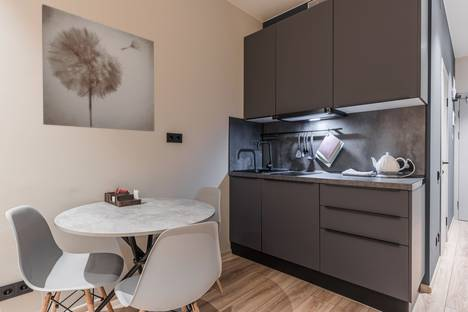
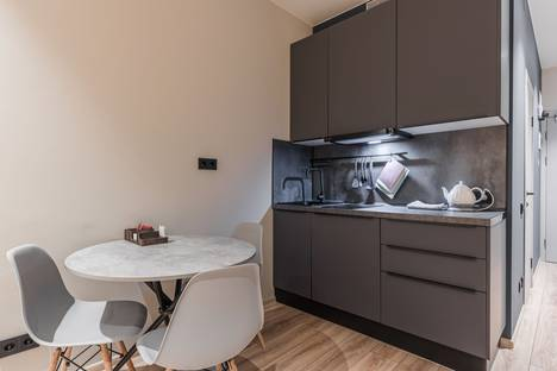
- wall art (106, 77)
